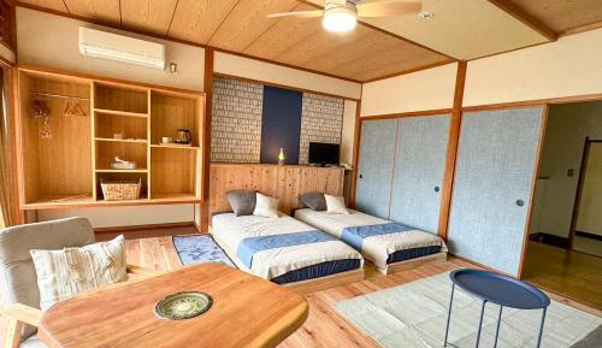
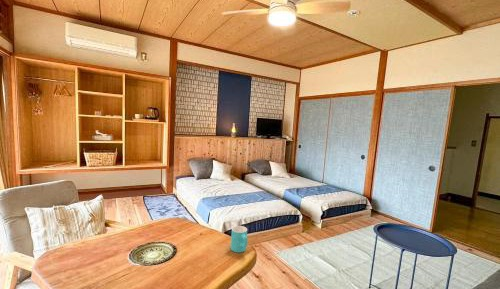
+ cup (239, 240)
